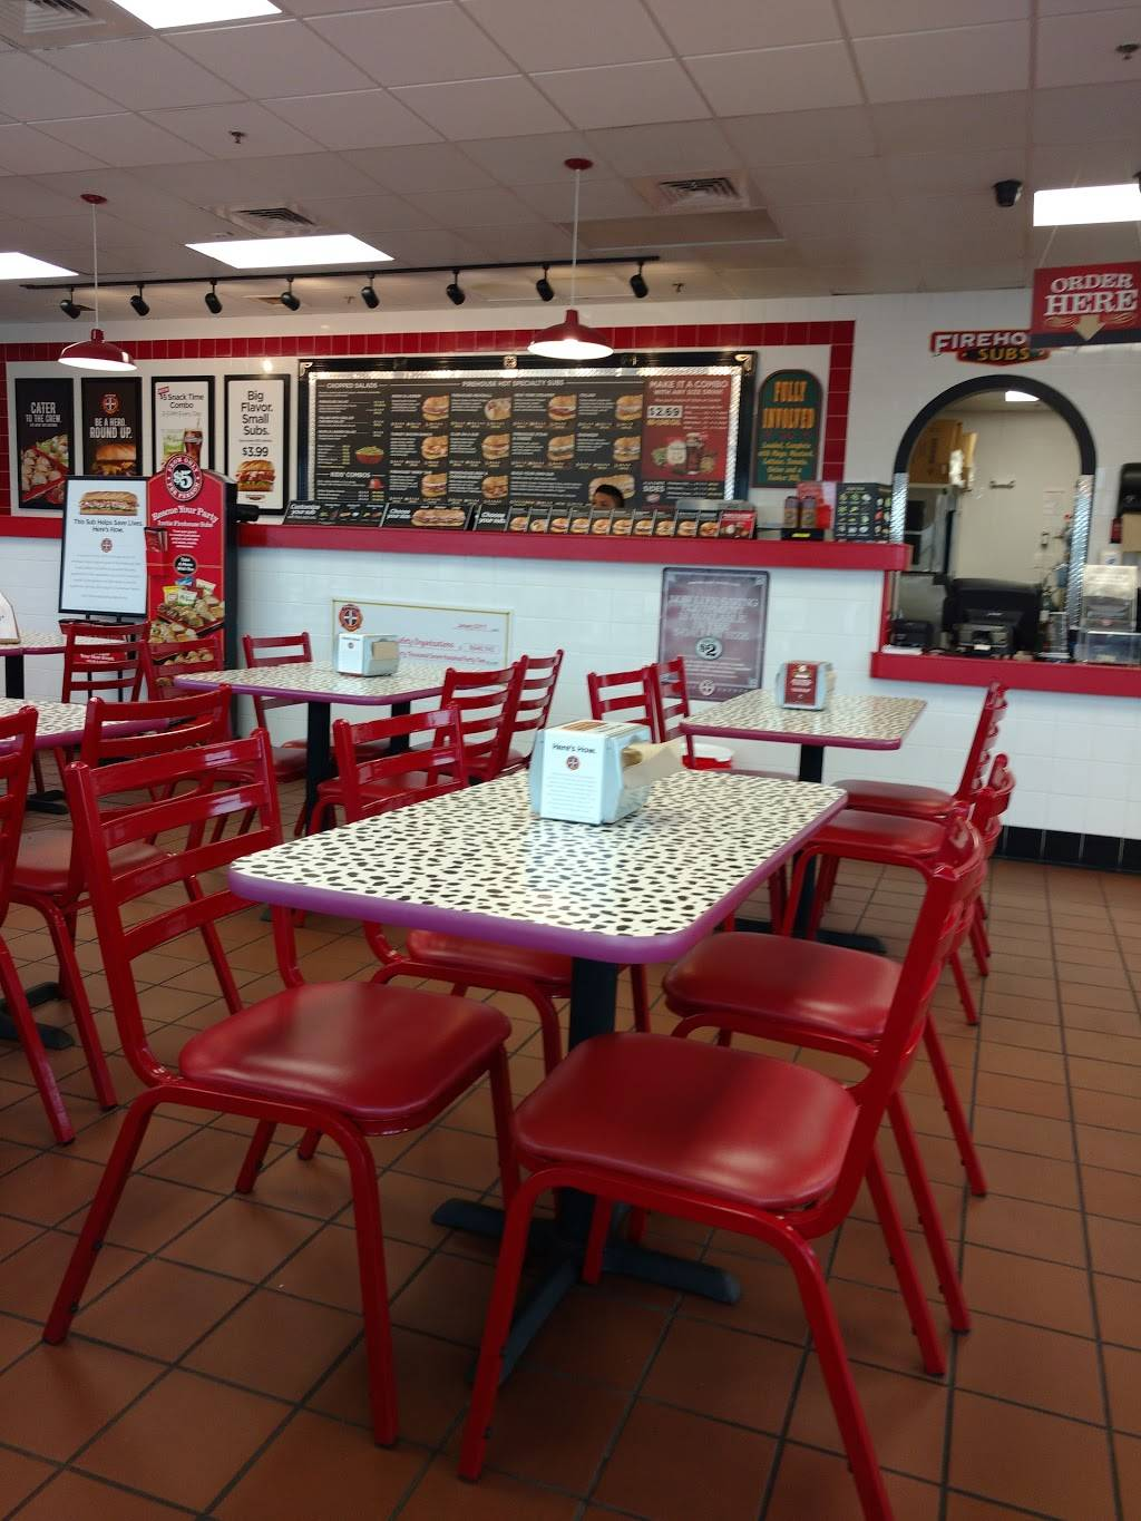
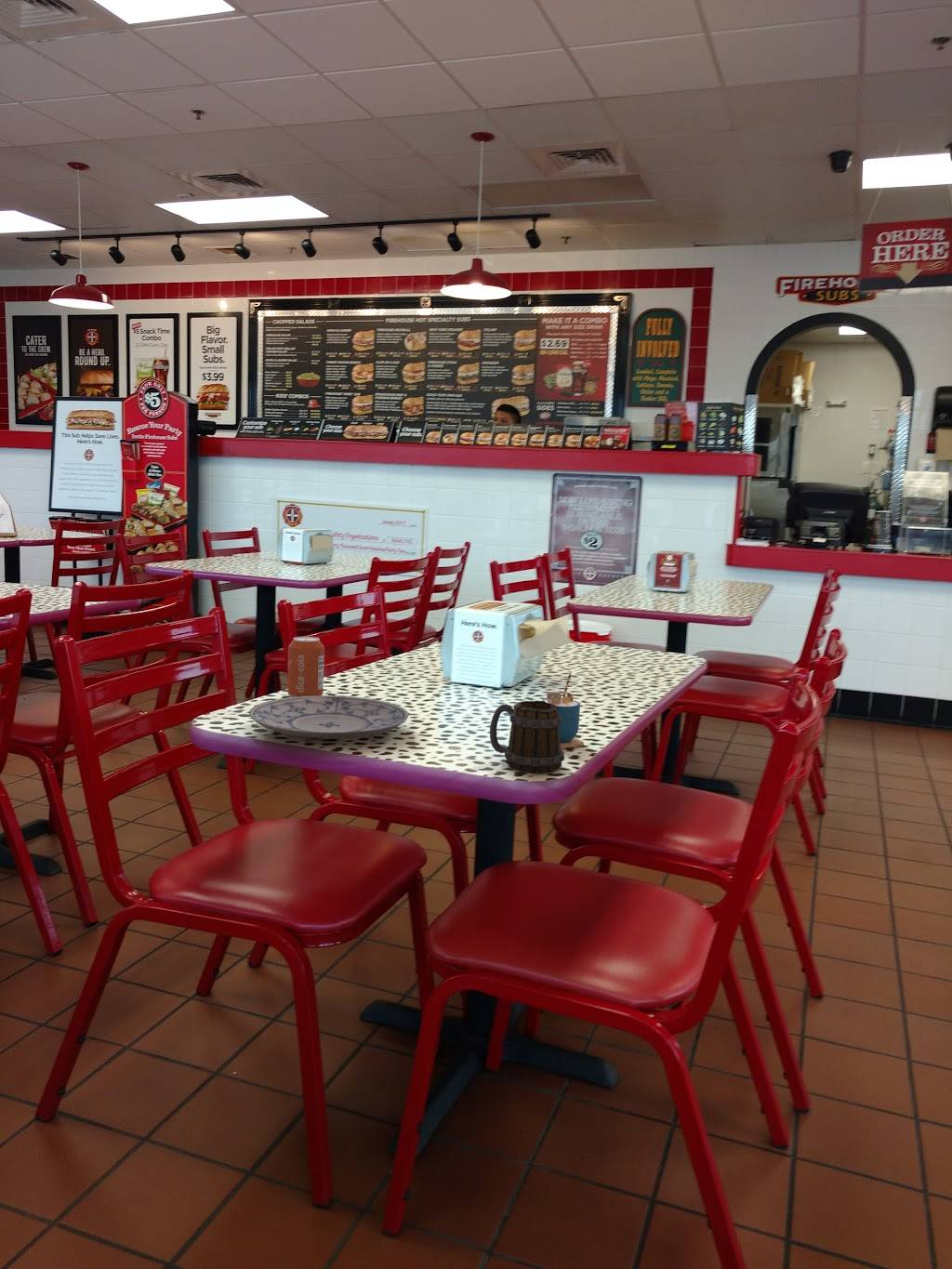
+ mug (525, 733)
+ can (306, 668)
+ plate (329, 720)
+ cup (560, 708)
